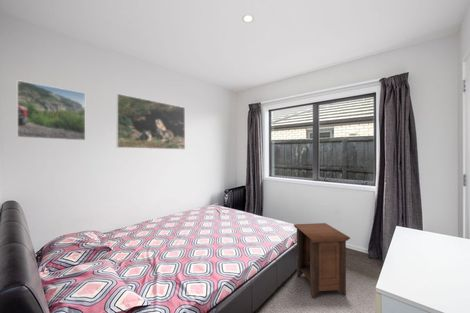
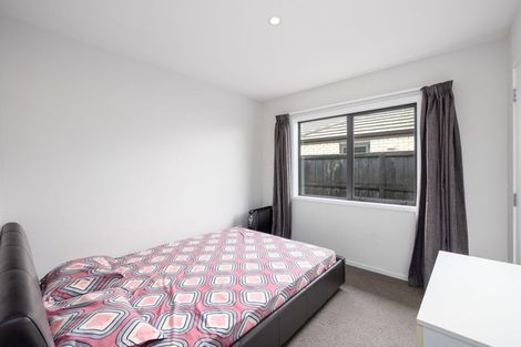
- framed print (154, 125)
- nightstand (319, 257)
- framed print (54, 113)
